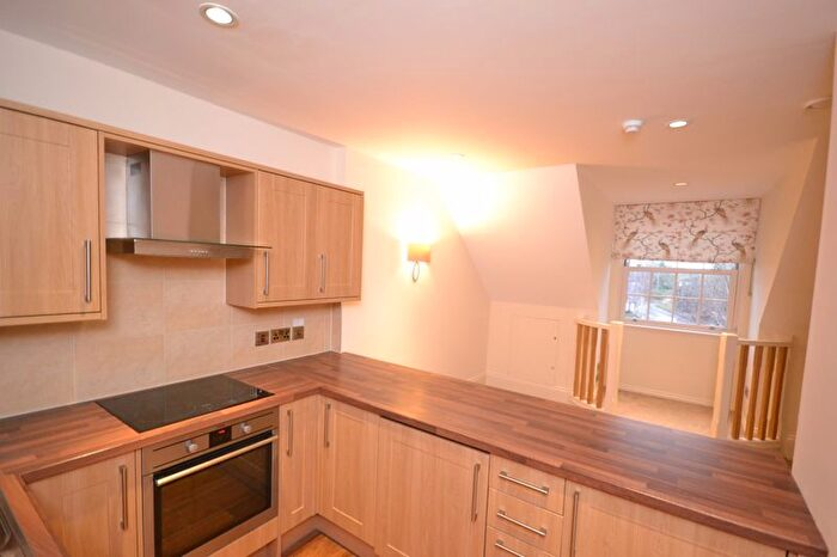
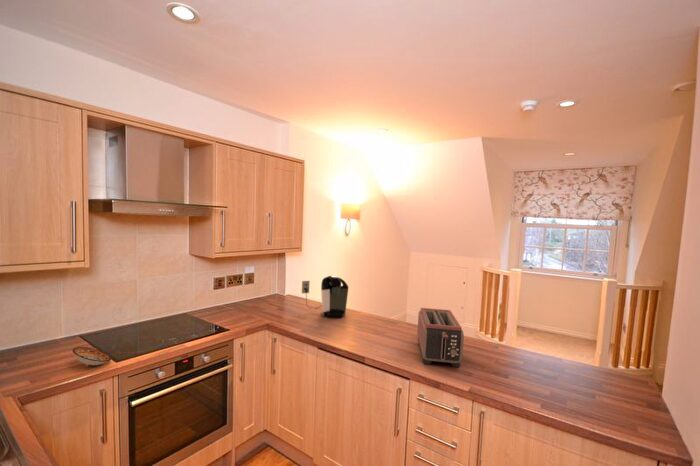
+ coffee maker (326, 295)
+ toaster (438, 336)
+ bowl (92, 355)
